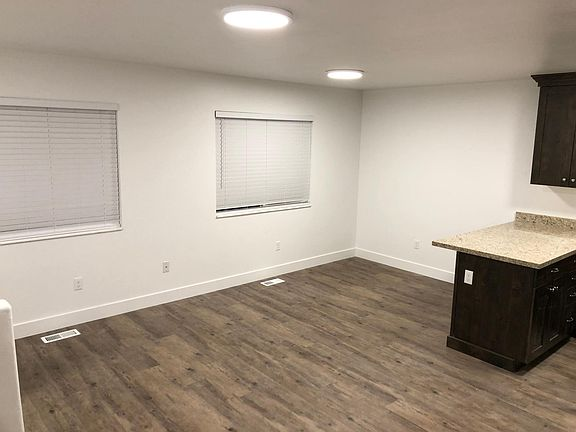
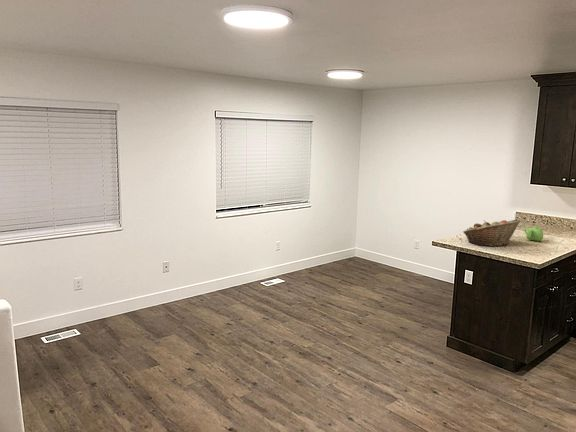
+ teapot (533, 233)
+ fruit basket (491, 230)
